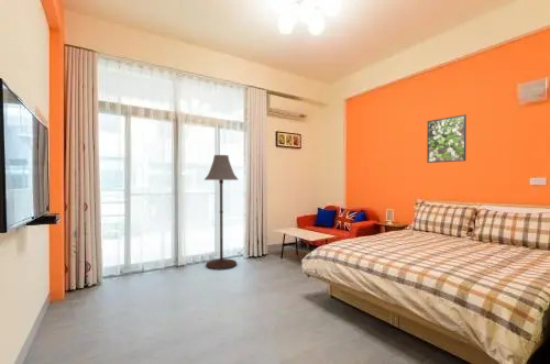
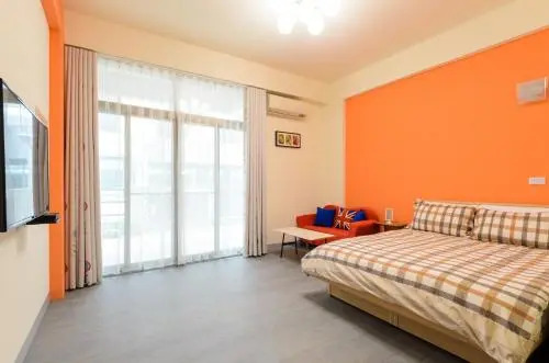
- floor lamp (221, 210)
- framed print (446, 140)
